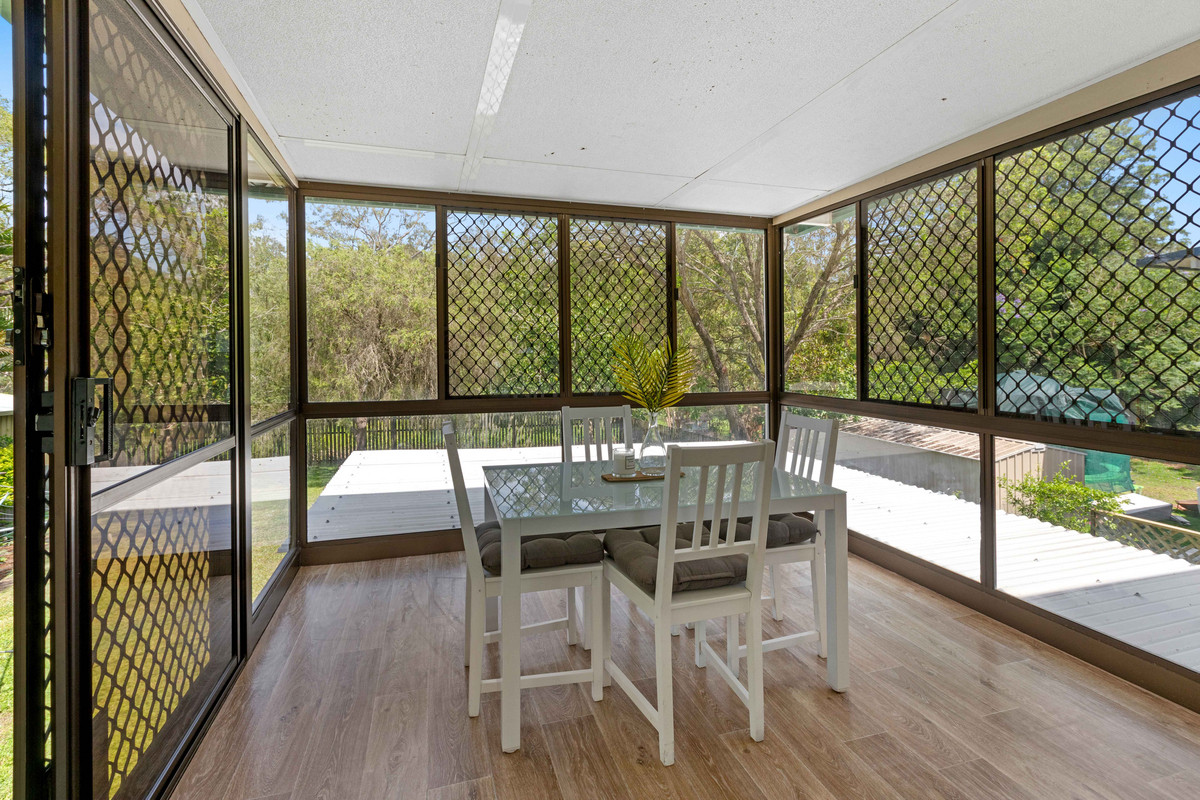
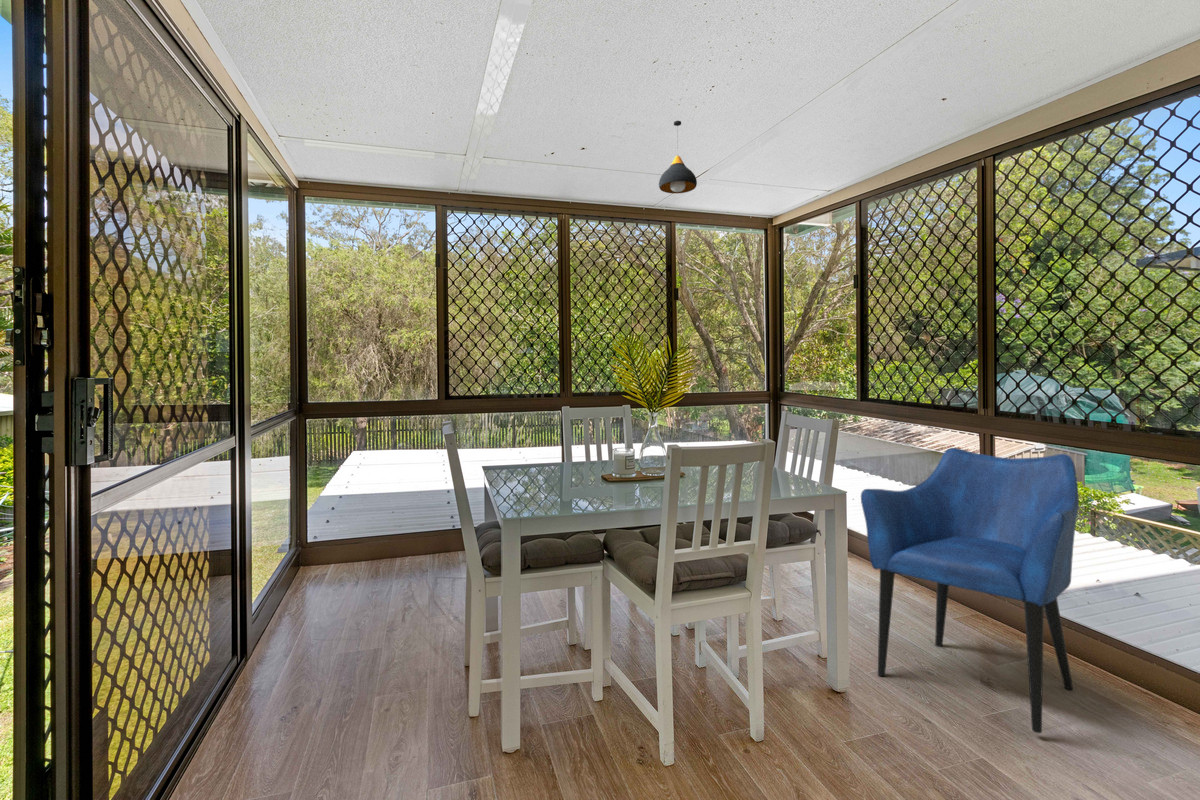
+ armchair (982, 566)
+ pendant light (677, 156)
